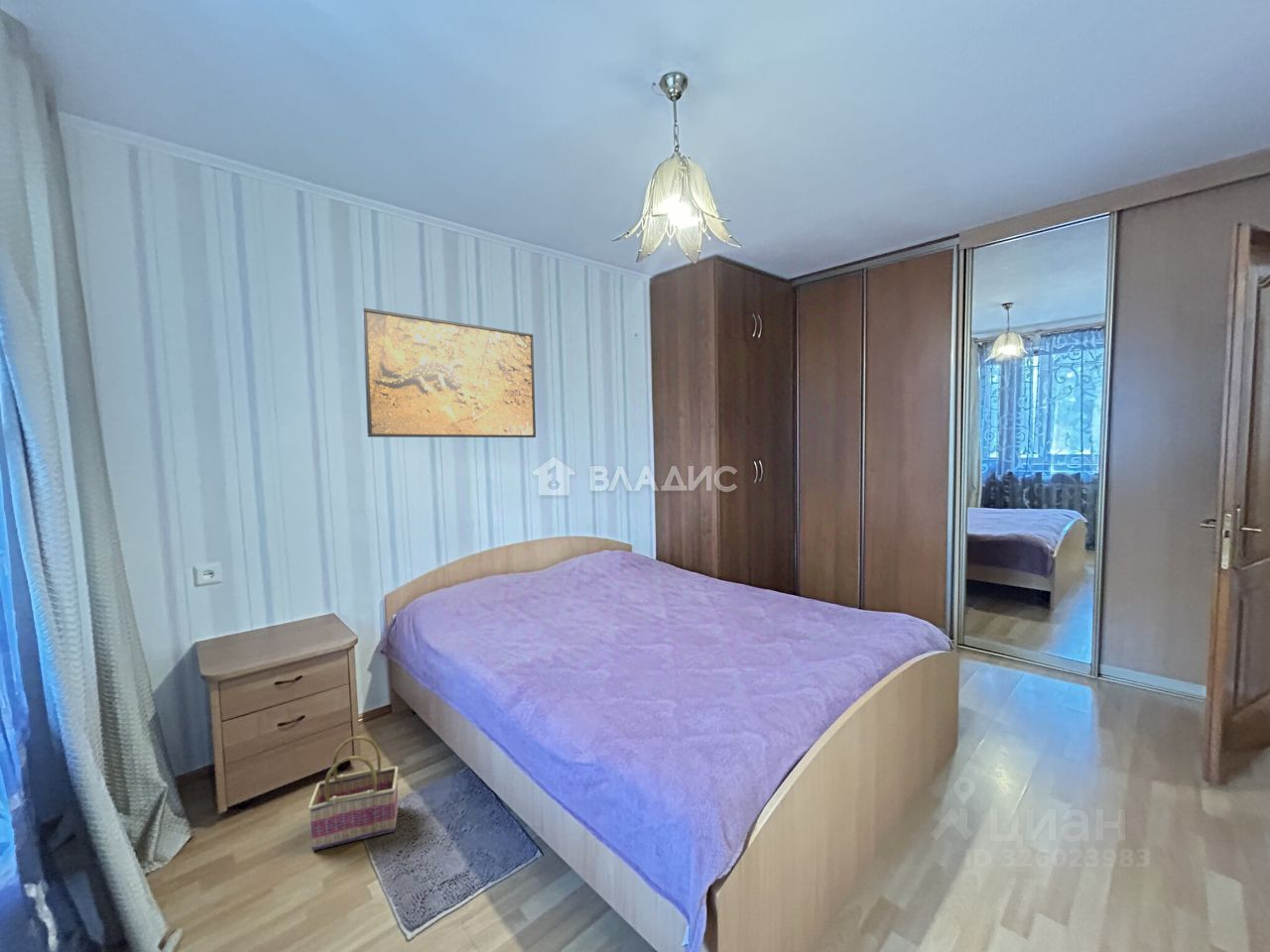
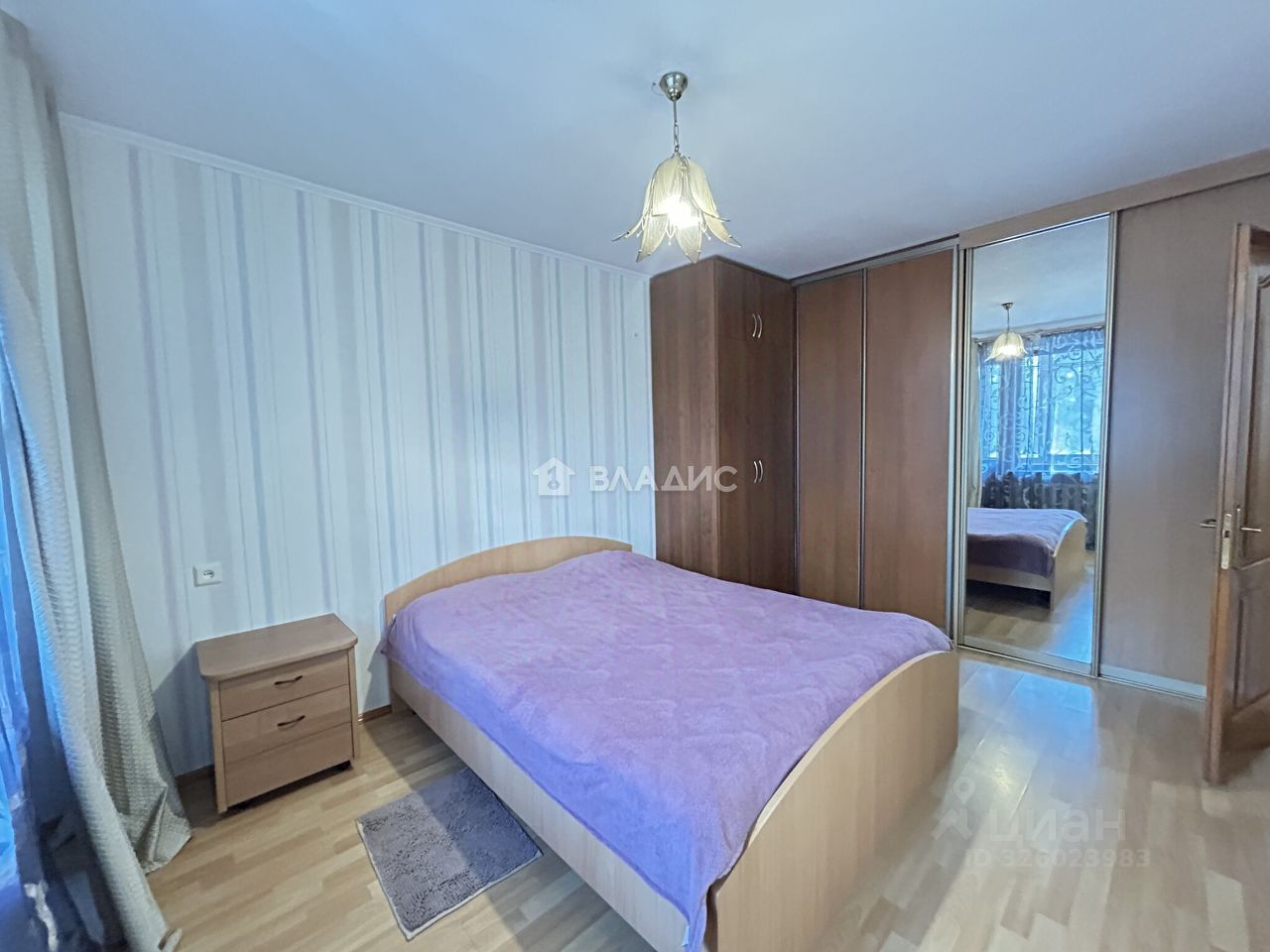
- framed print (458, 380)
- basket (355, 786)
